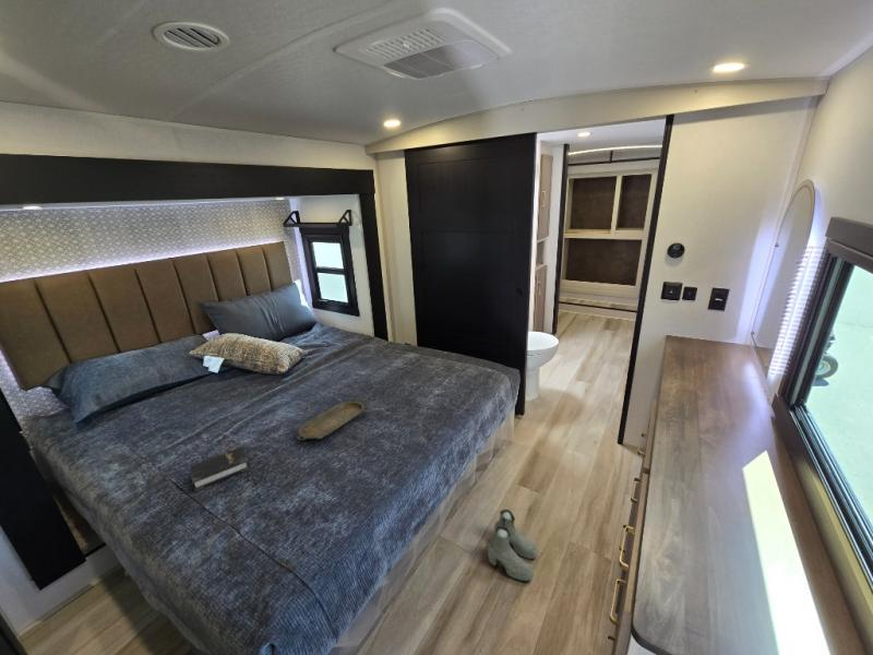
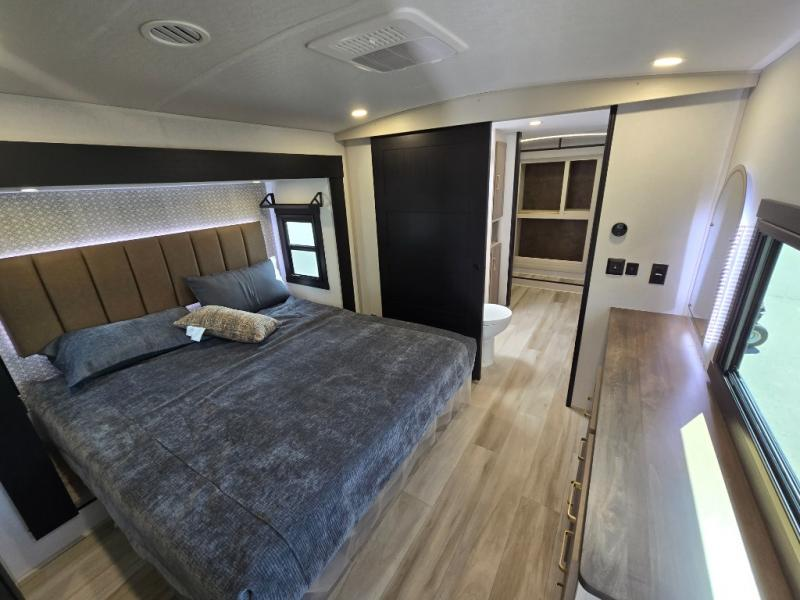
- hardback book (219, 466)
- boots (512, 541)
- serving tray (334, 419)
